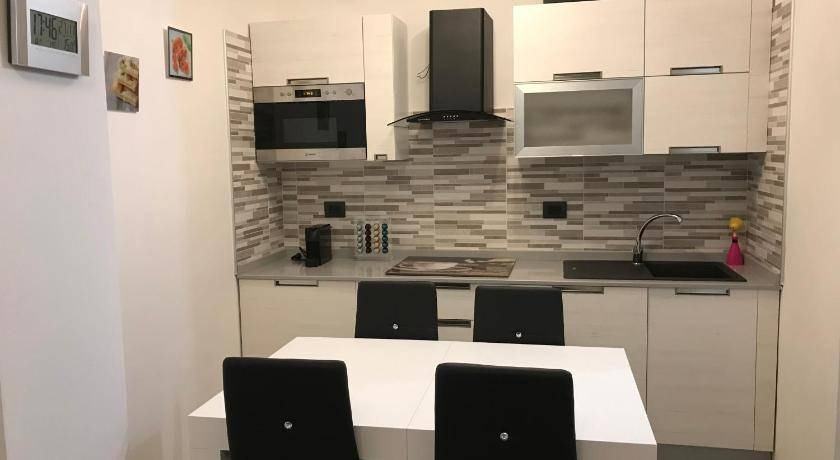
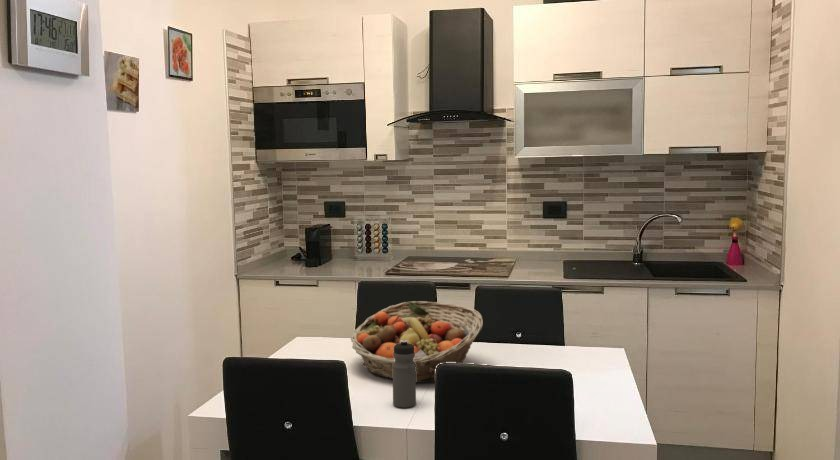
+ water bottle (404, 372)
+ fruit basket (416, 340)
